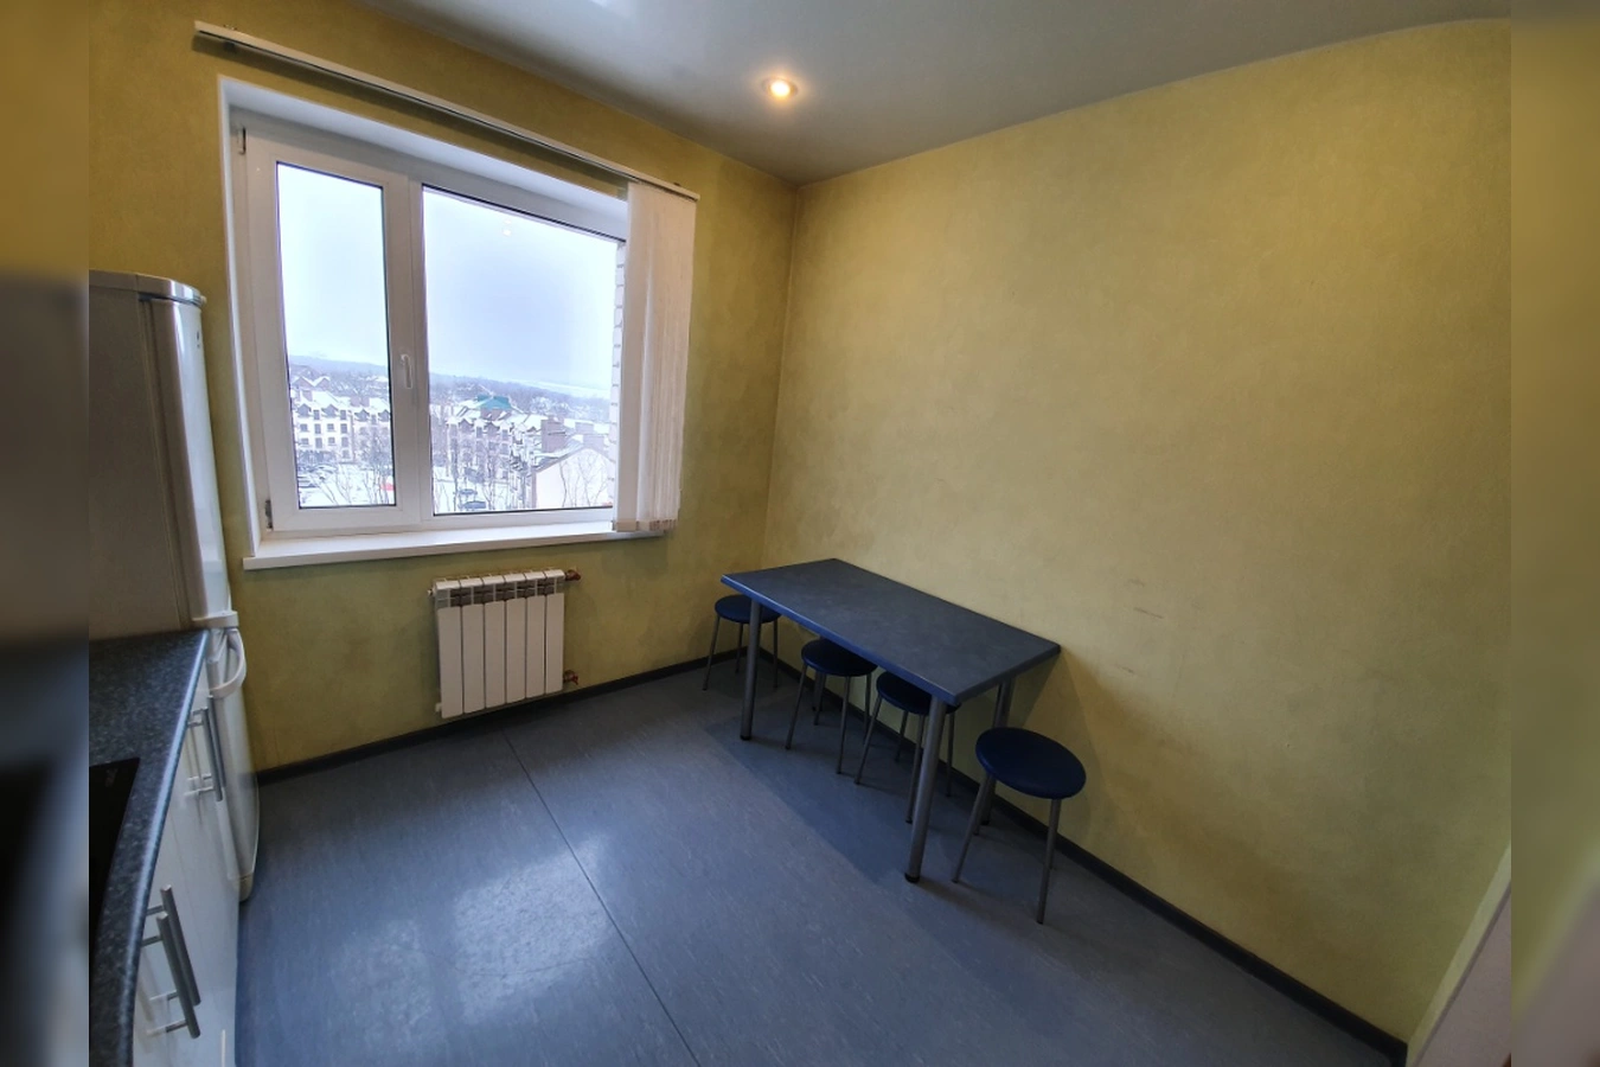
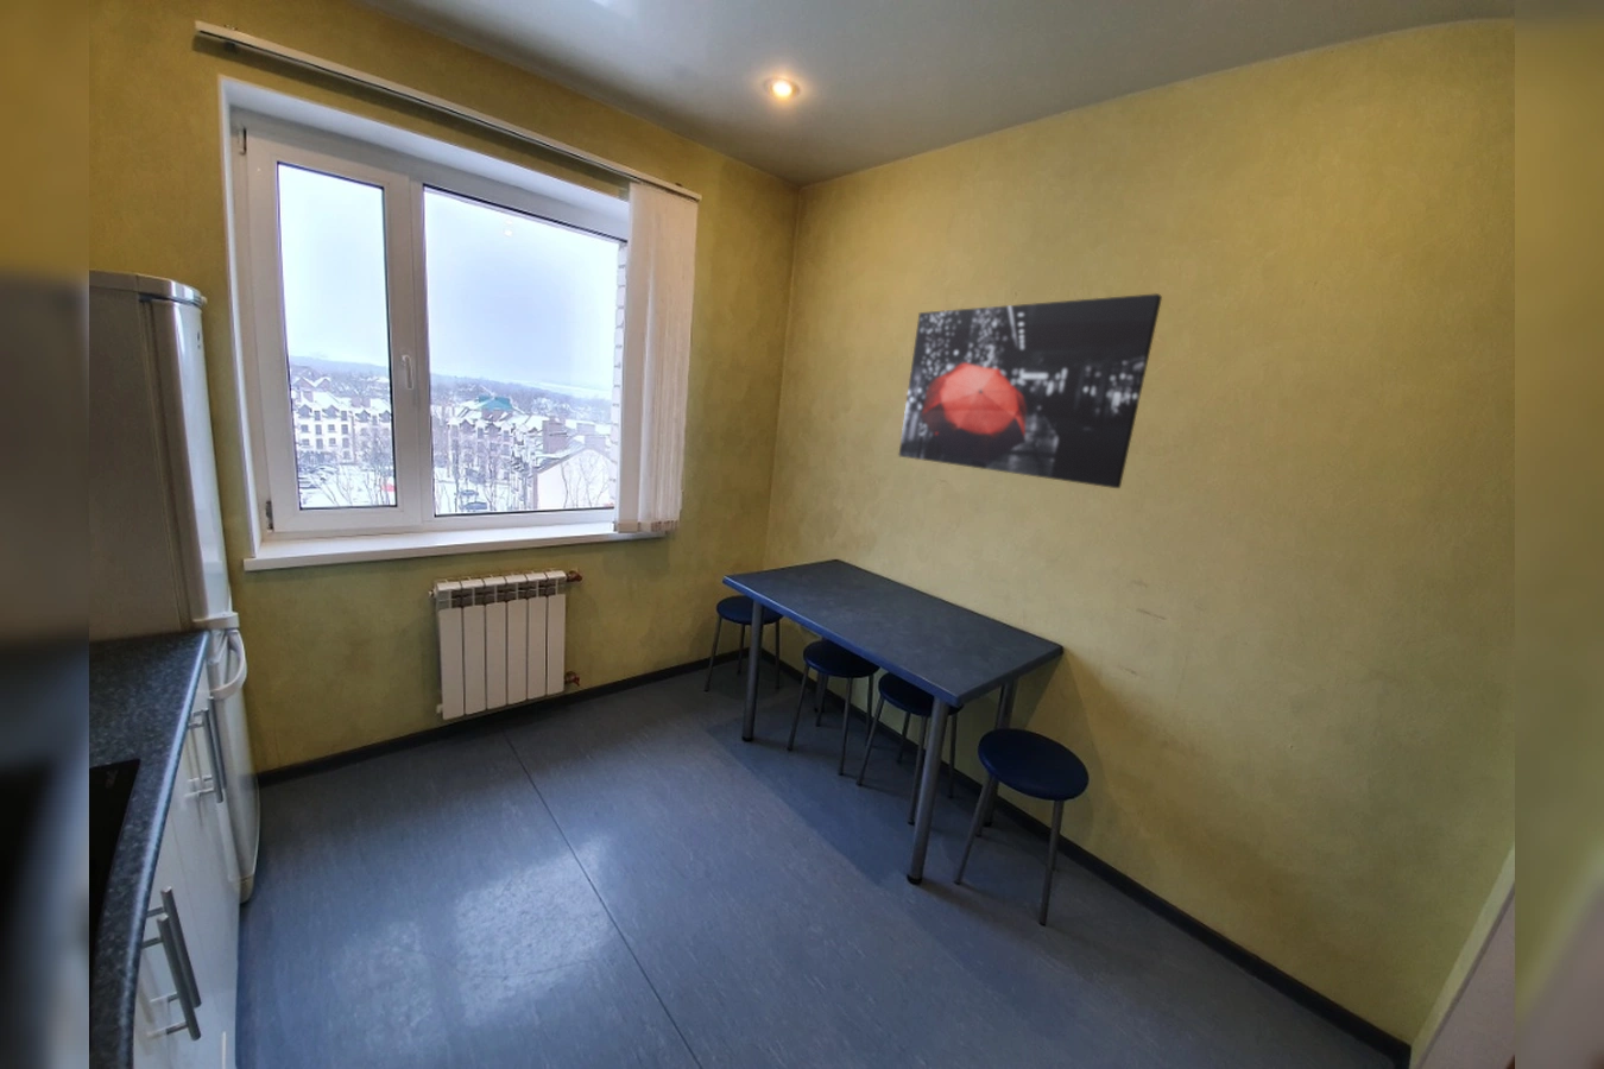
+ wall art (1007, 390)
